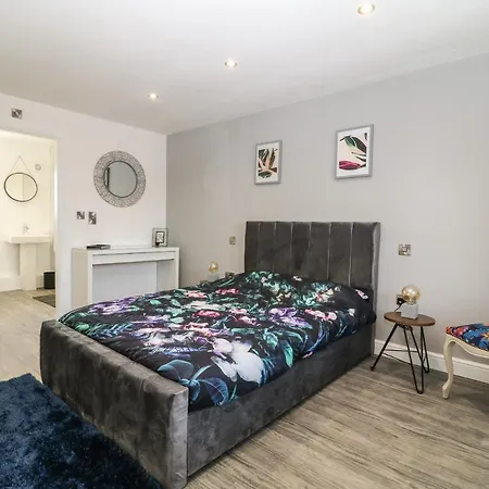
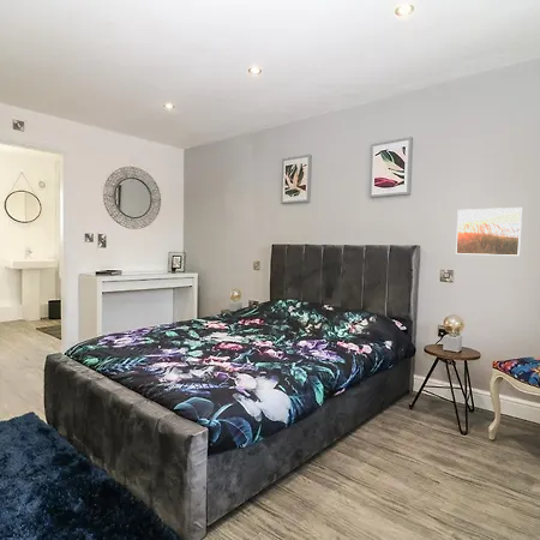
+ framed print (487, 232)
